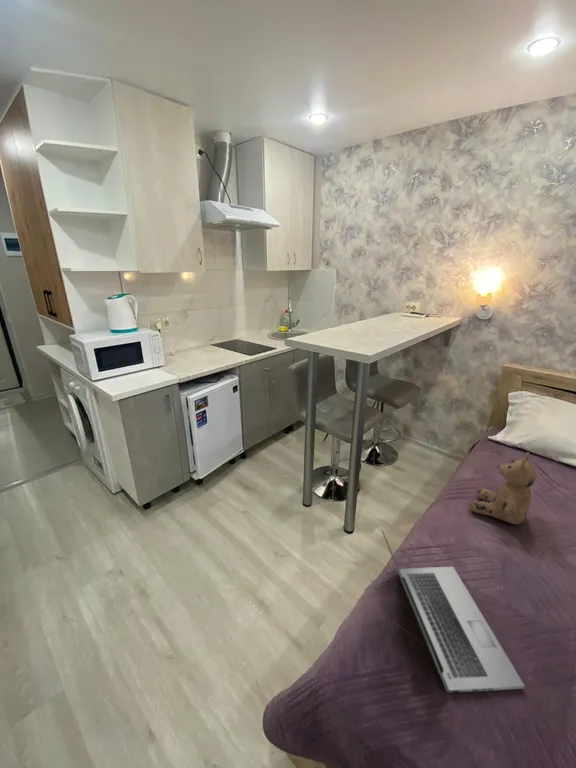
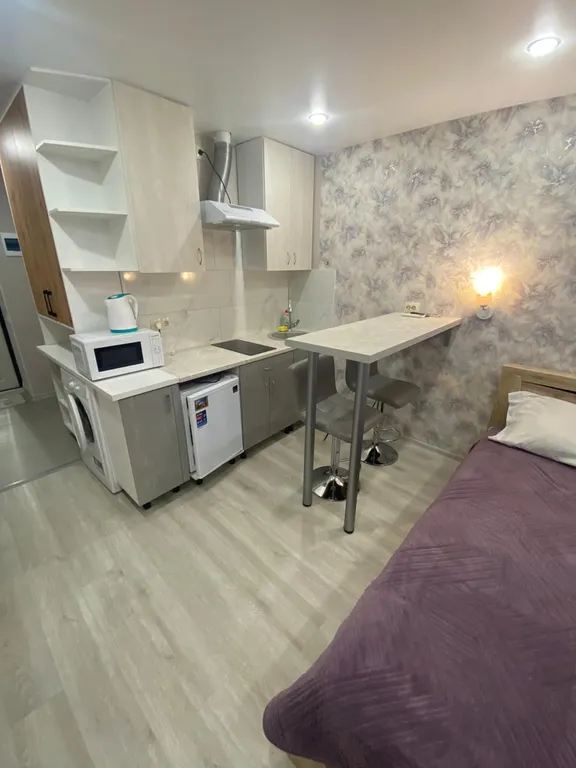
- teddy bear (504, 483)
- laptop (443, 599)
